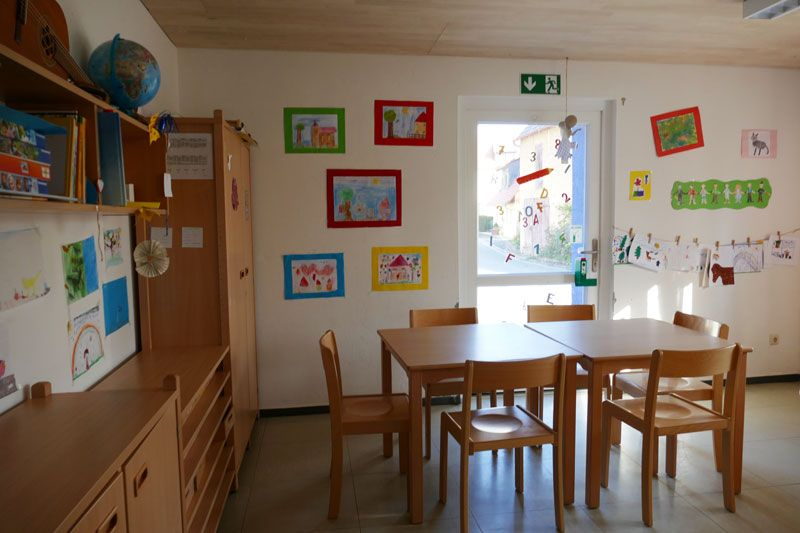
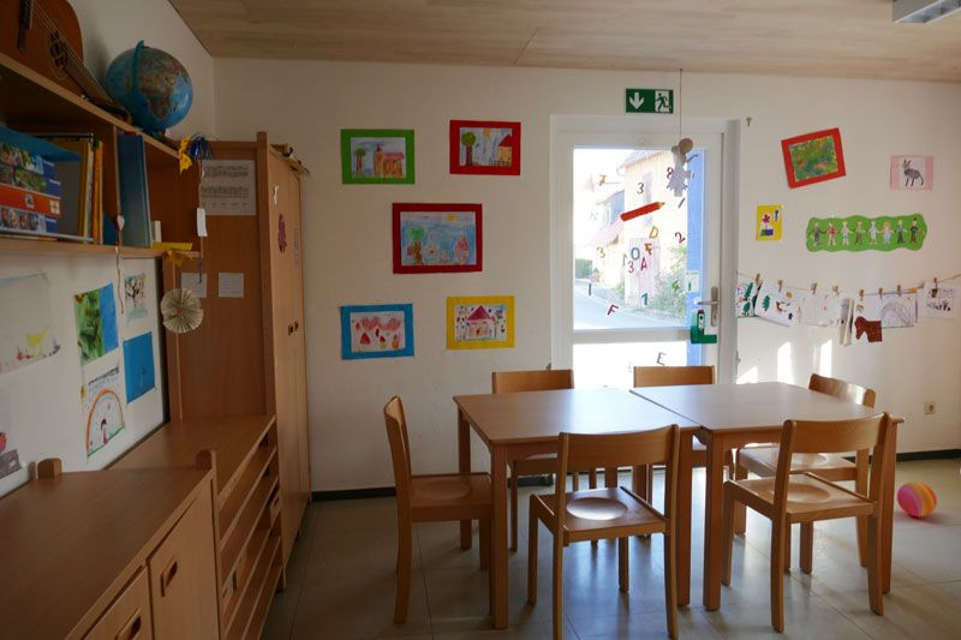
+ ball (915, 498)
